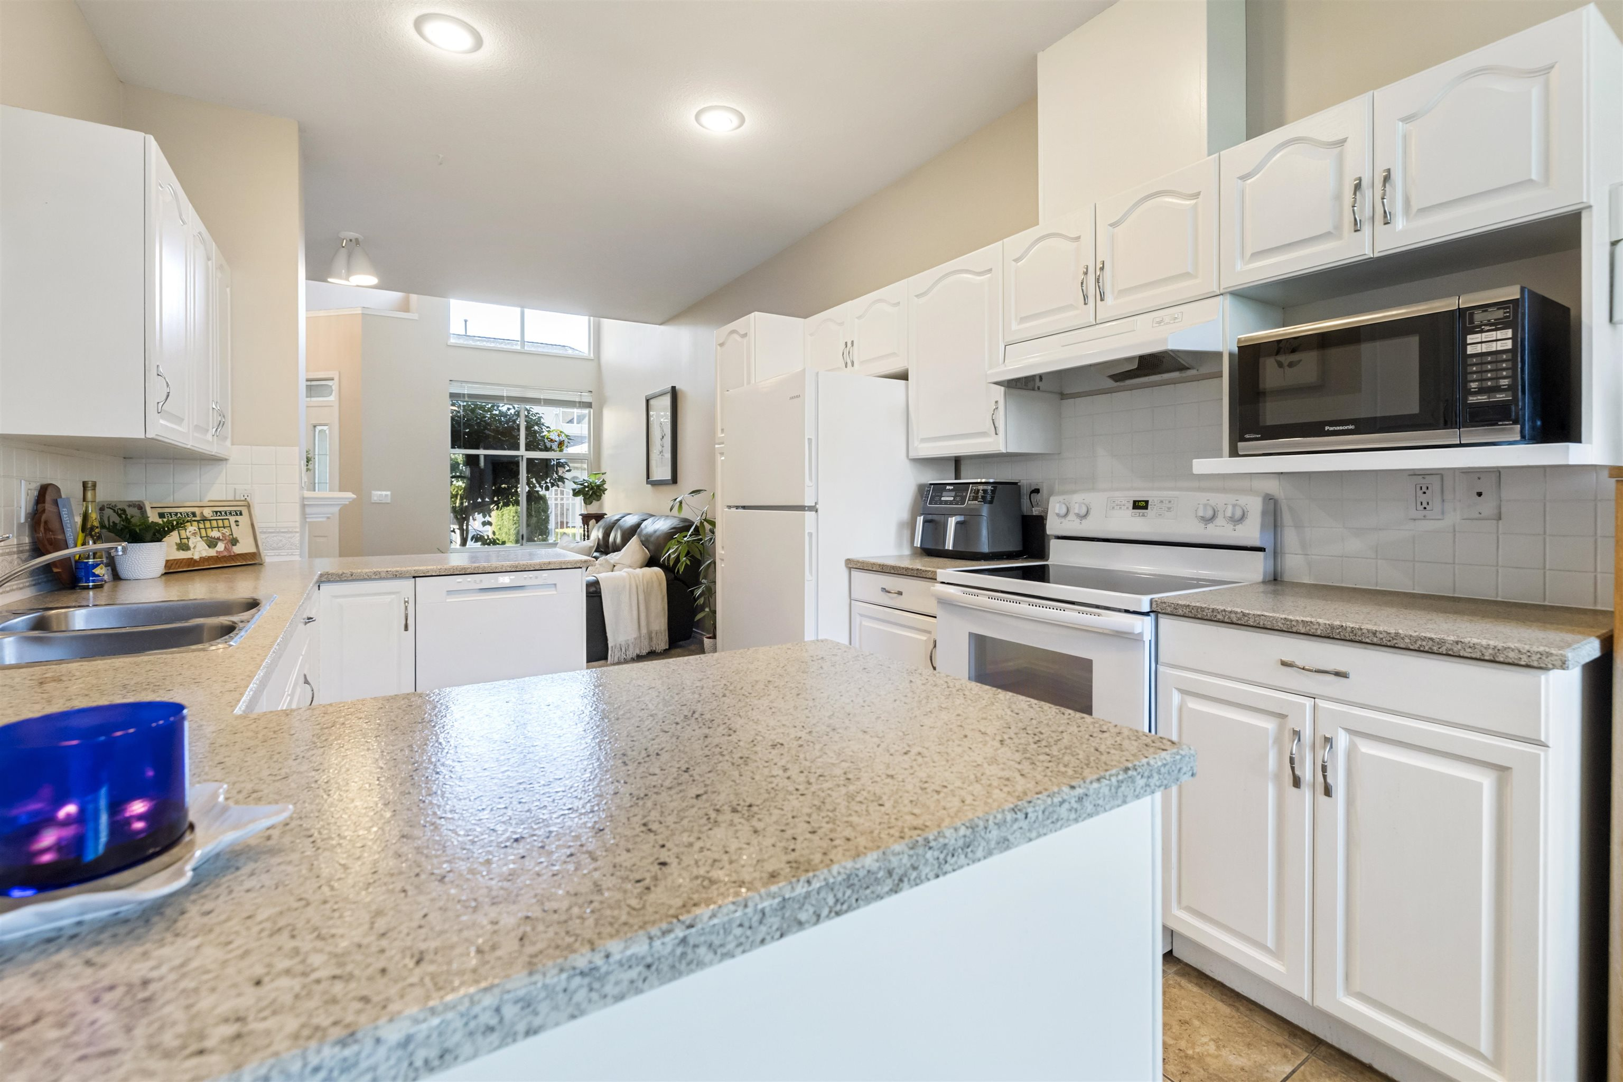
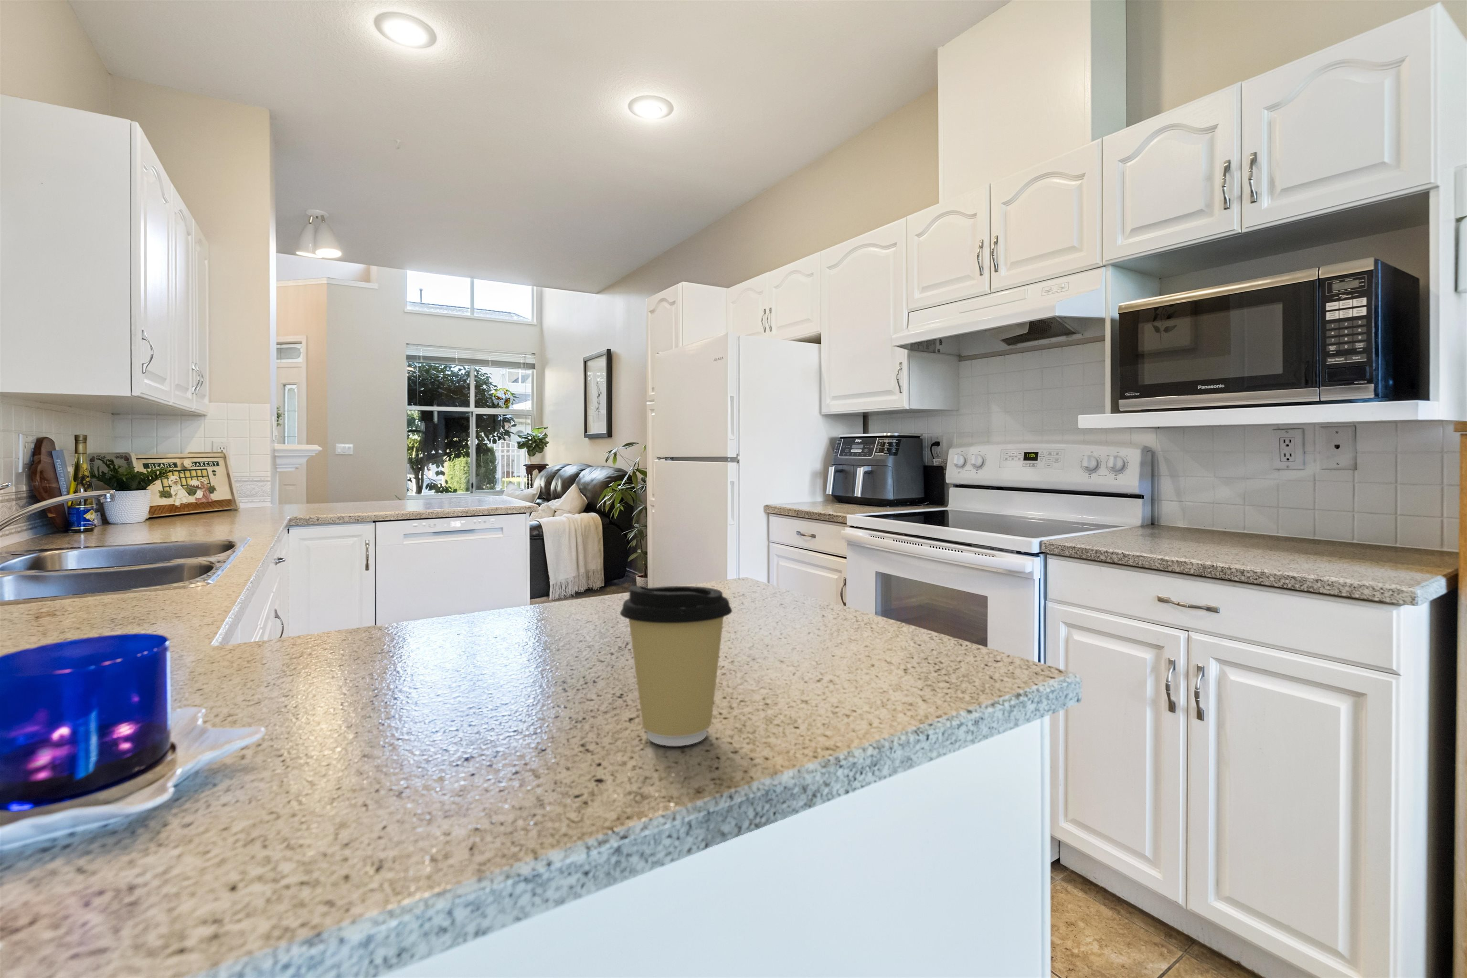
+ coffee cup (677, 660)
